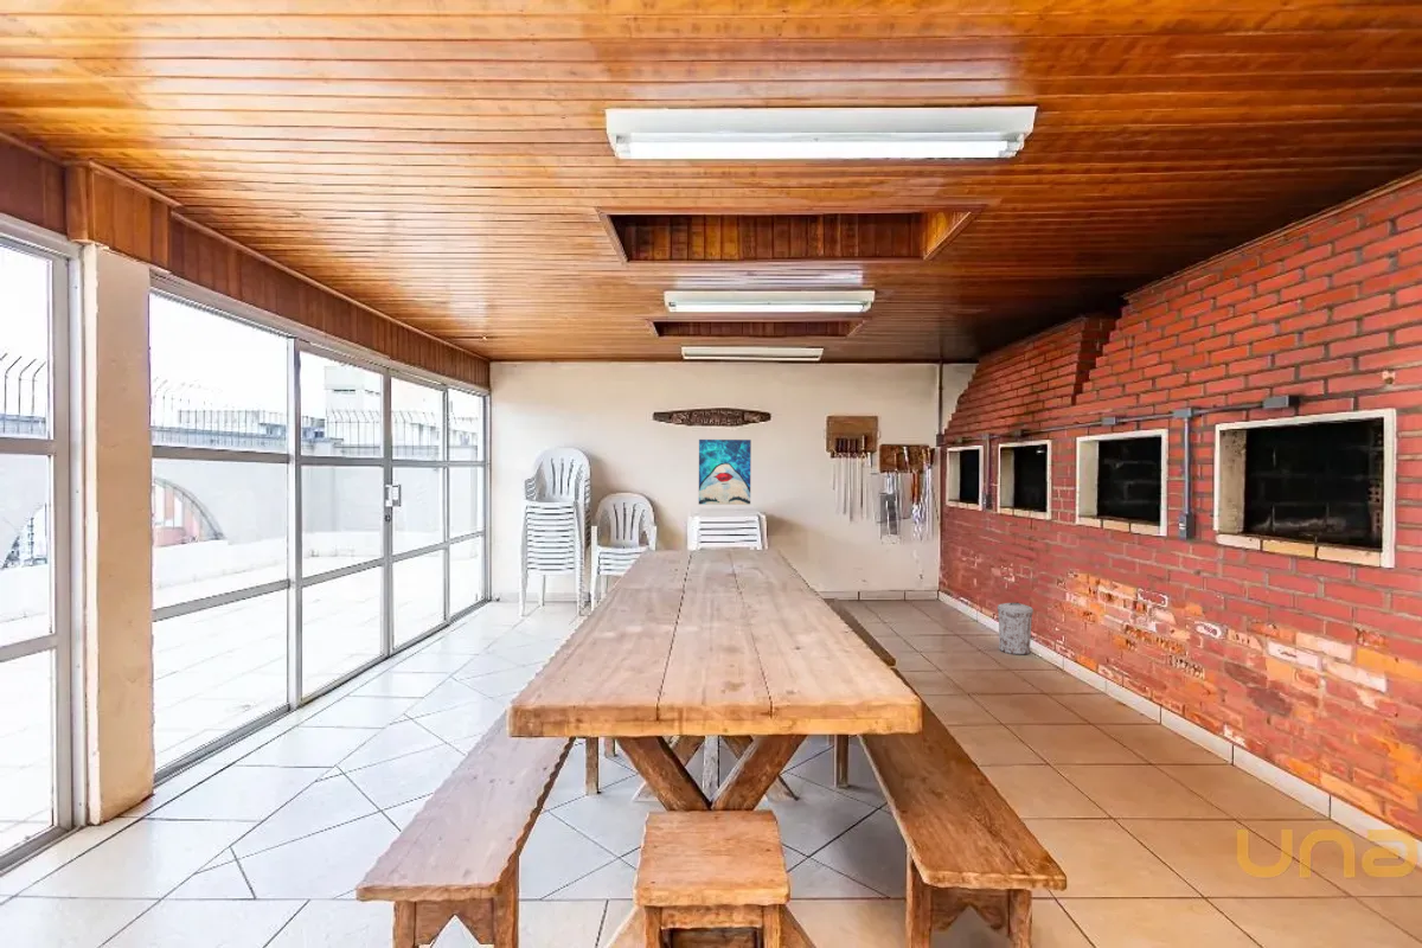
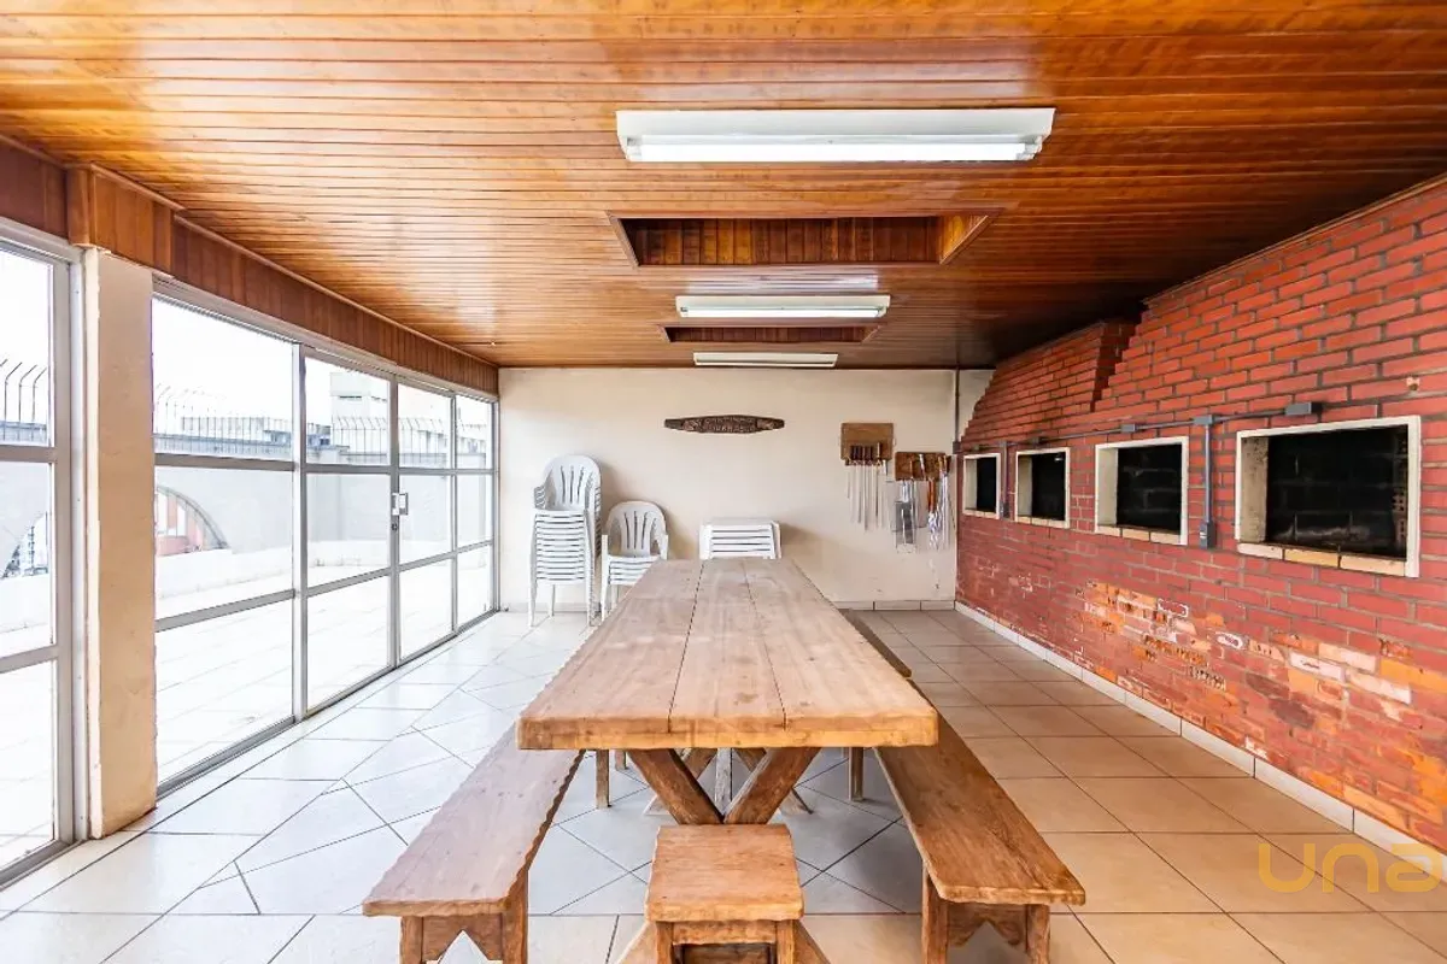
- wall art (724, 472)
- trash can (1014, 627)
